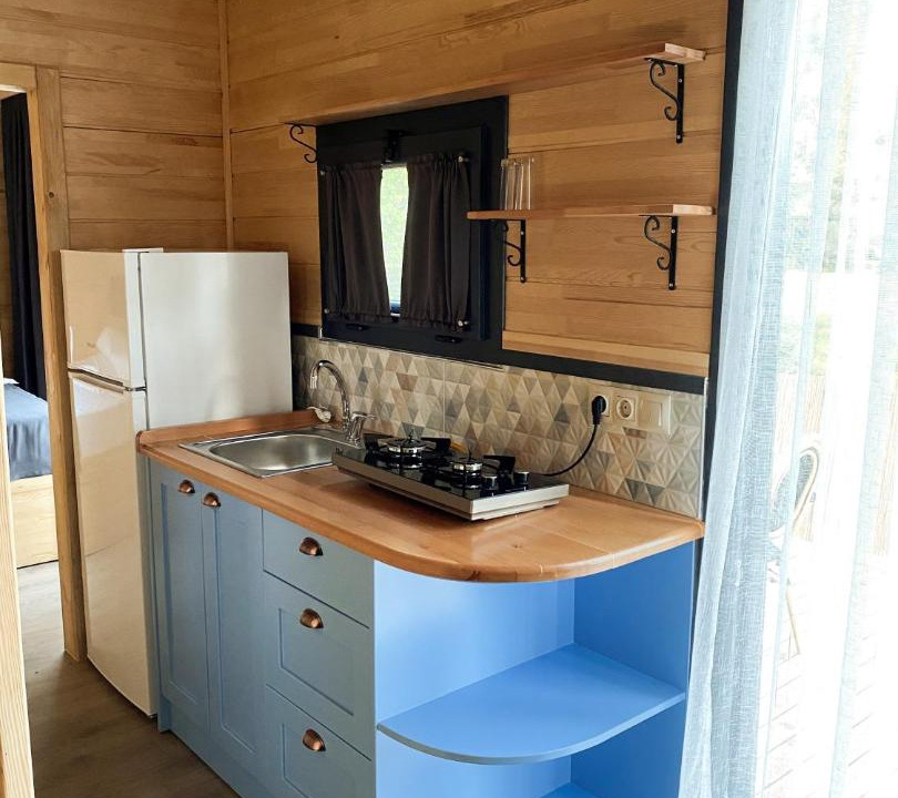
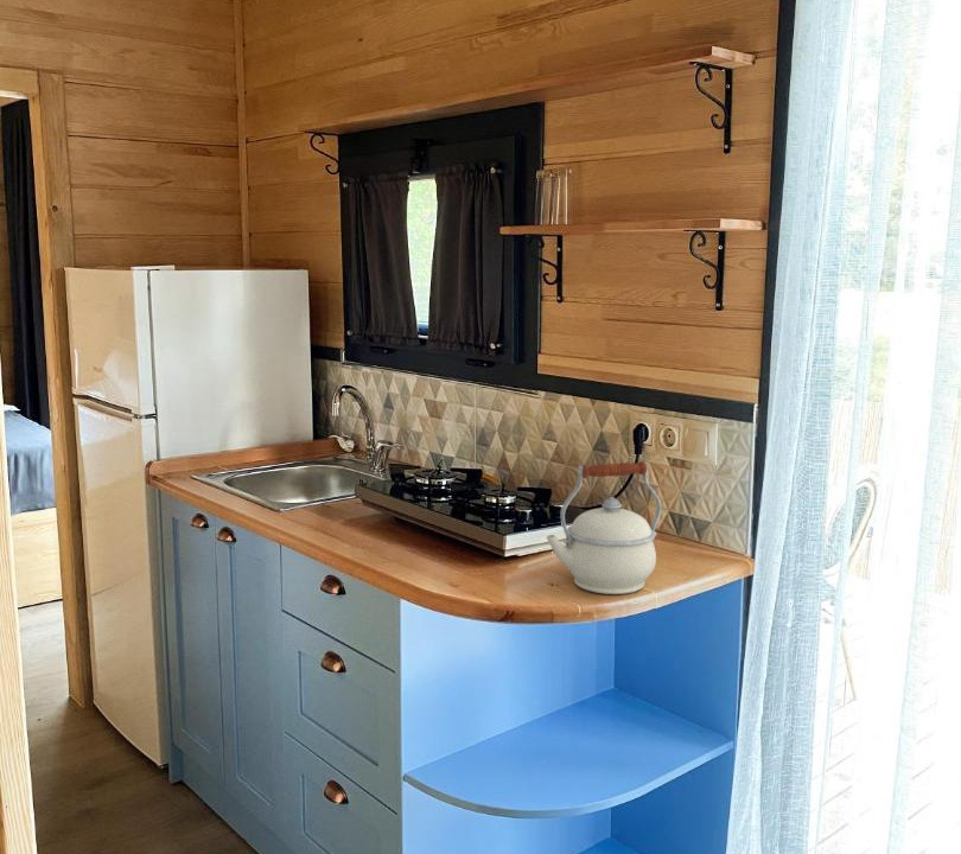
+ kettle (604, 524)
